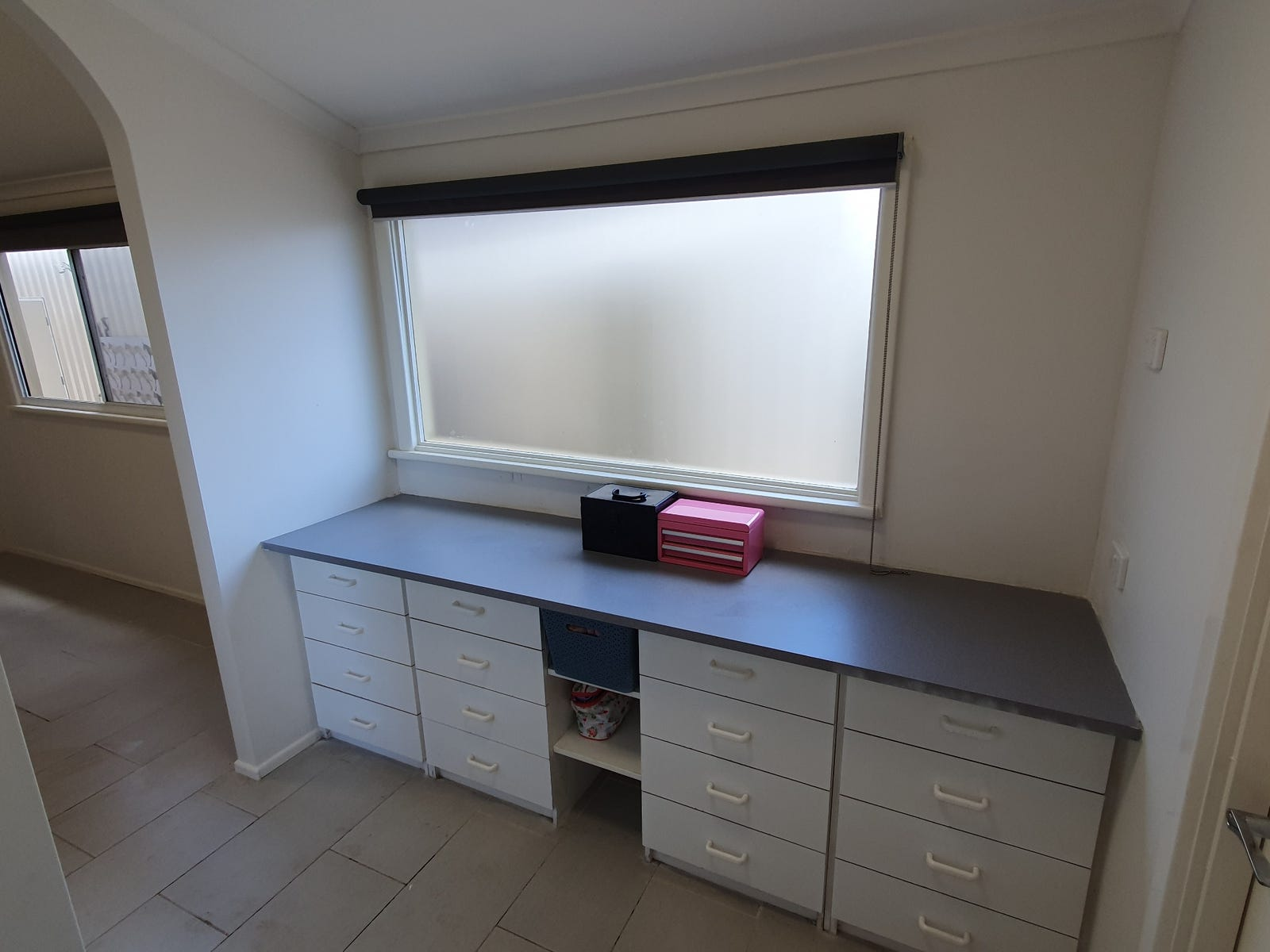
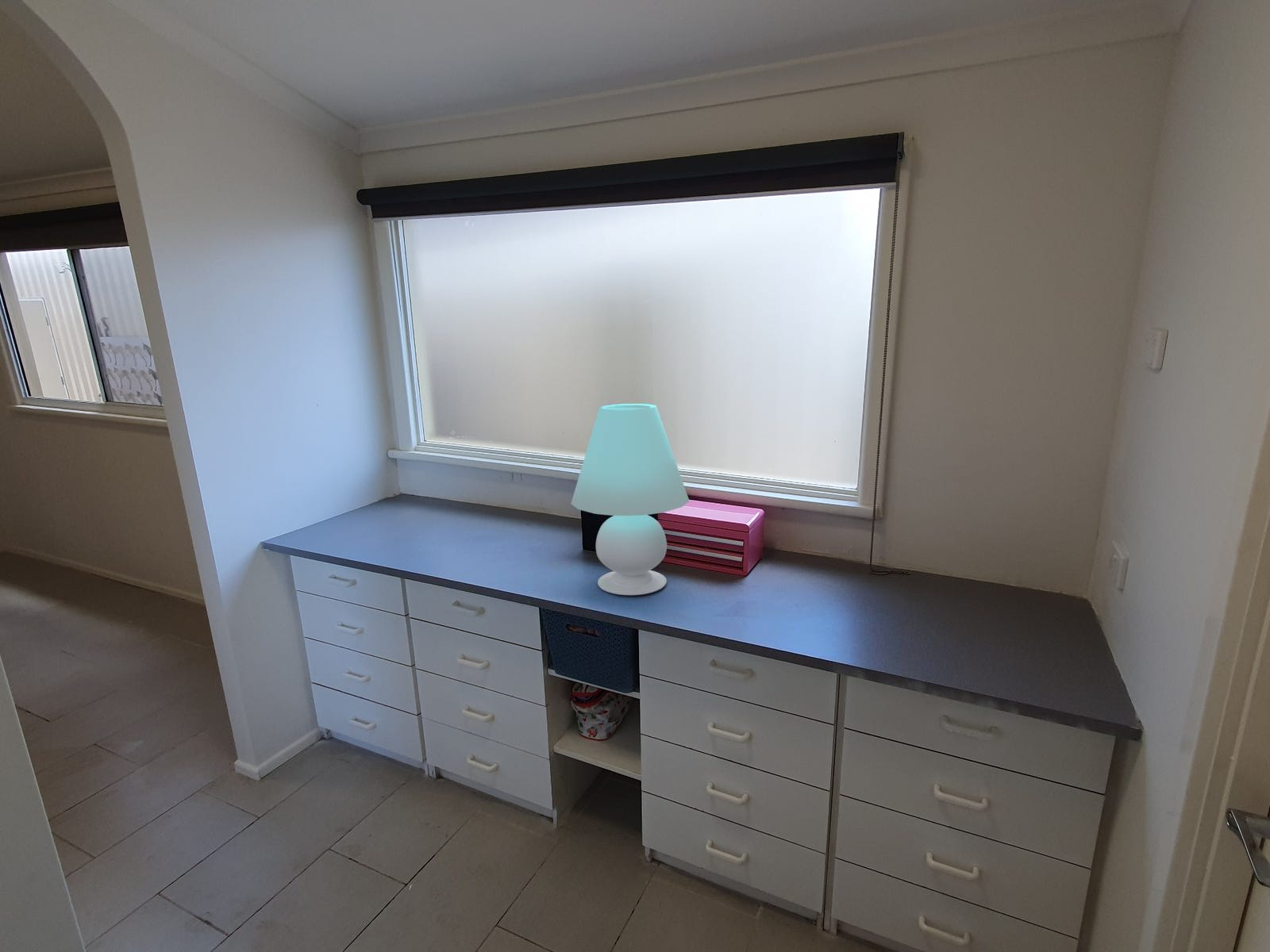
+ table lamp (629, 497)
